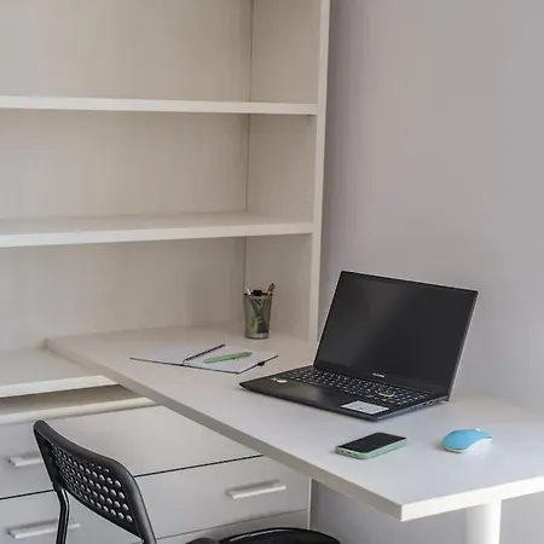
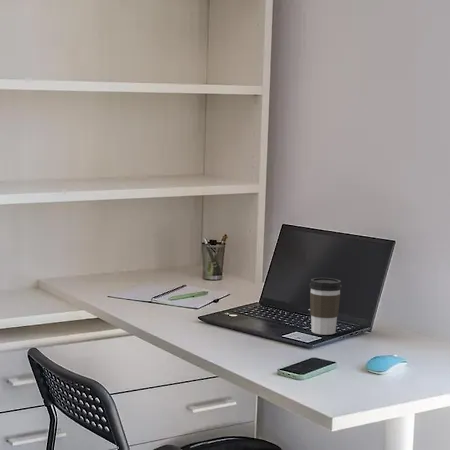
+ coffee cup (324, 306)
